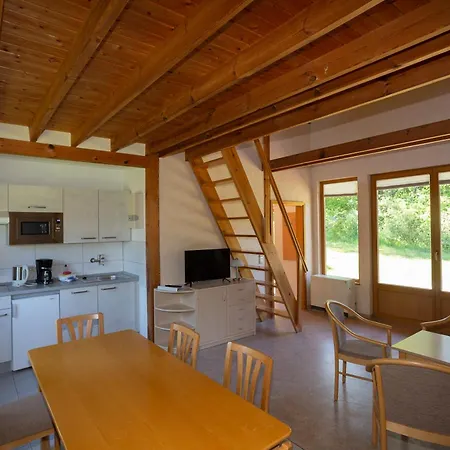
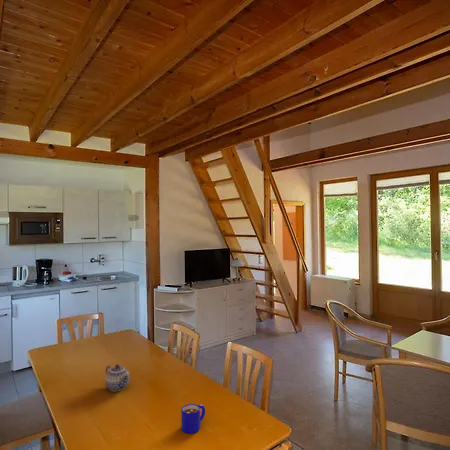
+ teapot (117, 376)
+ mug (194, 416)
